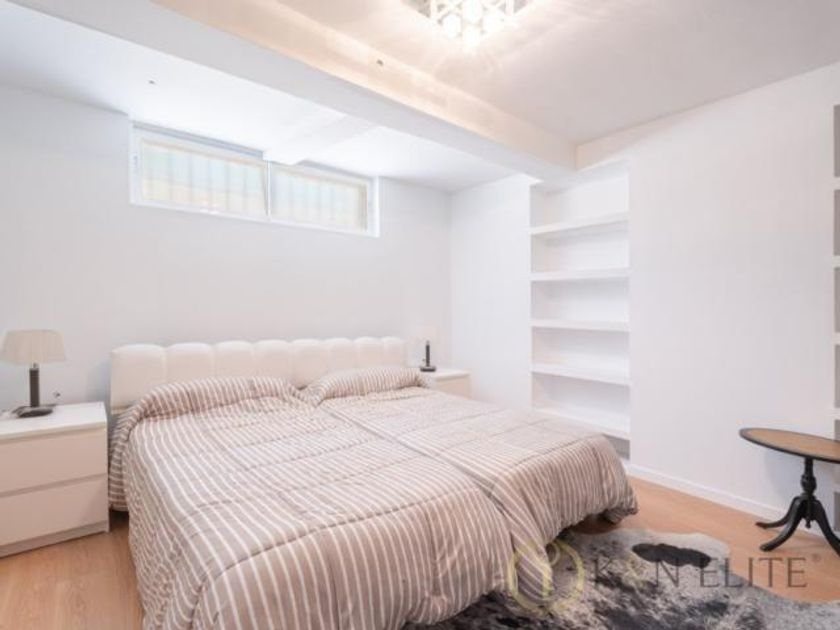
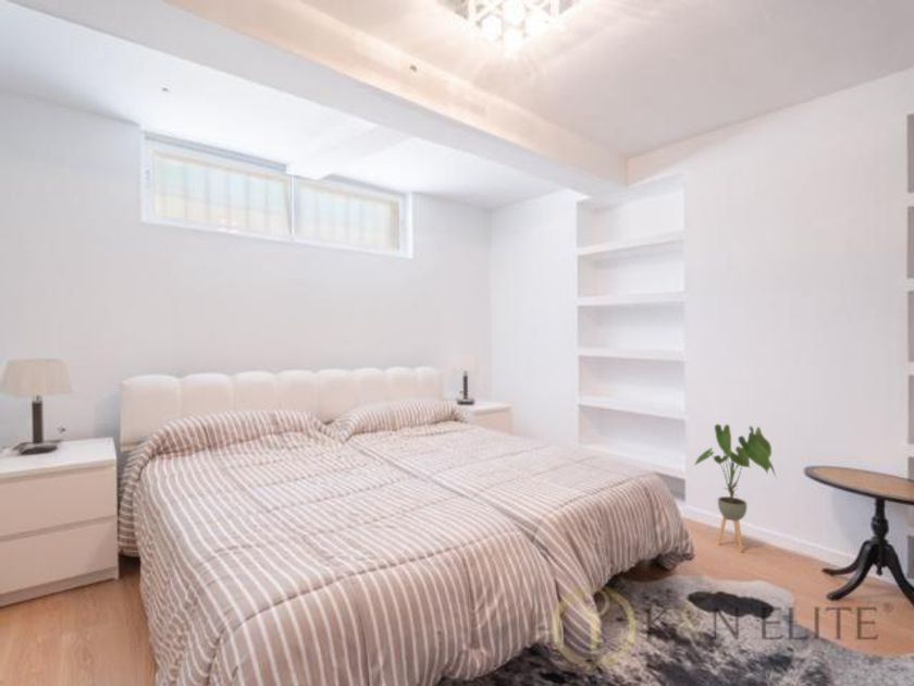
+ house plant (736, 485)
